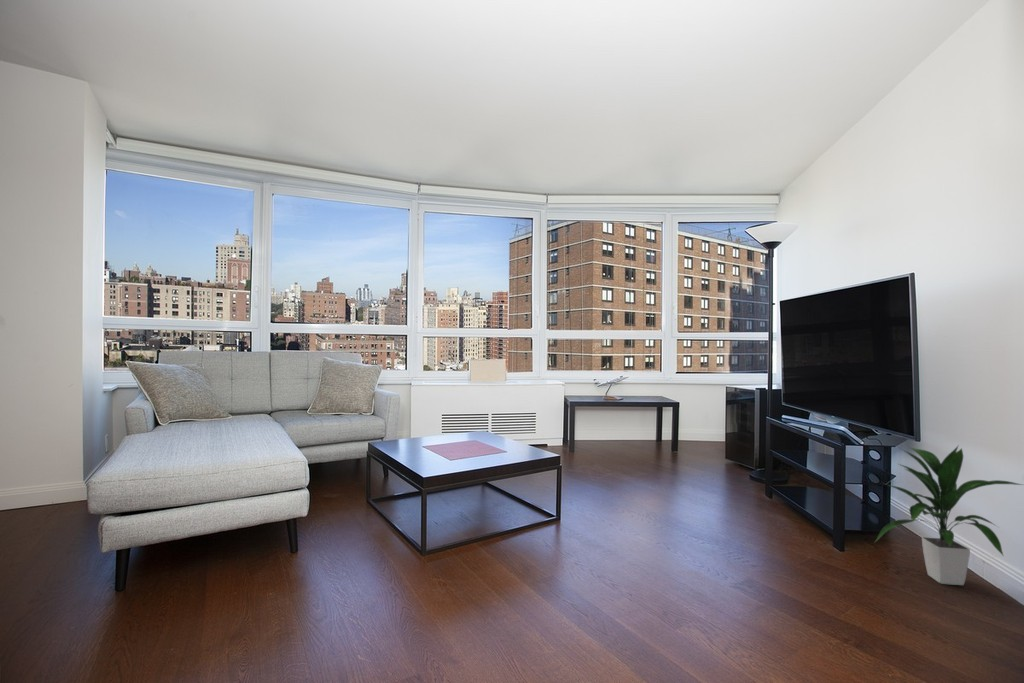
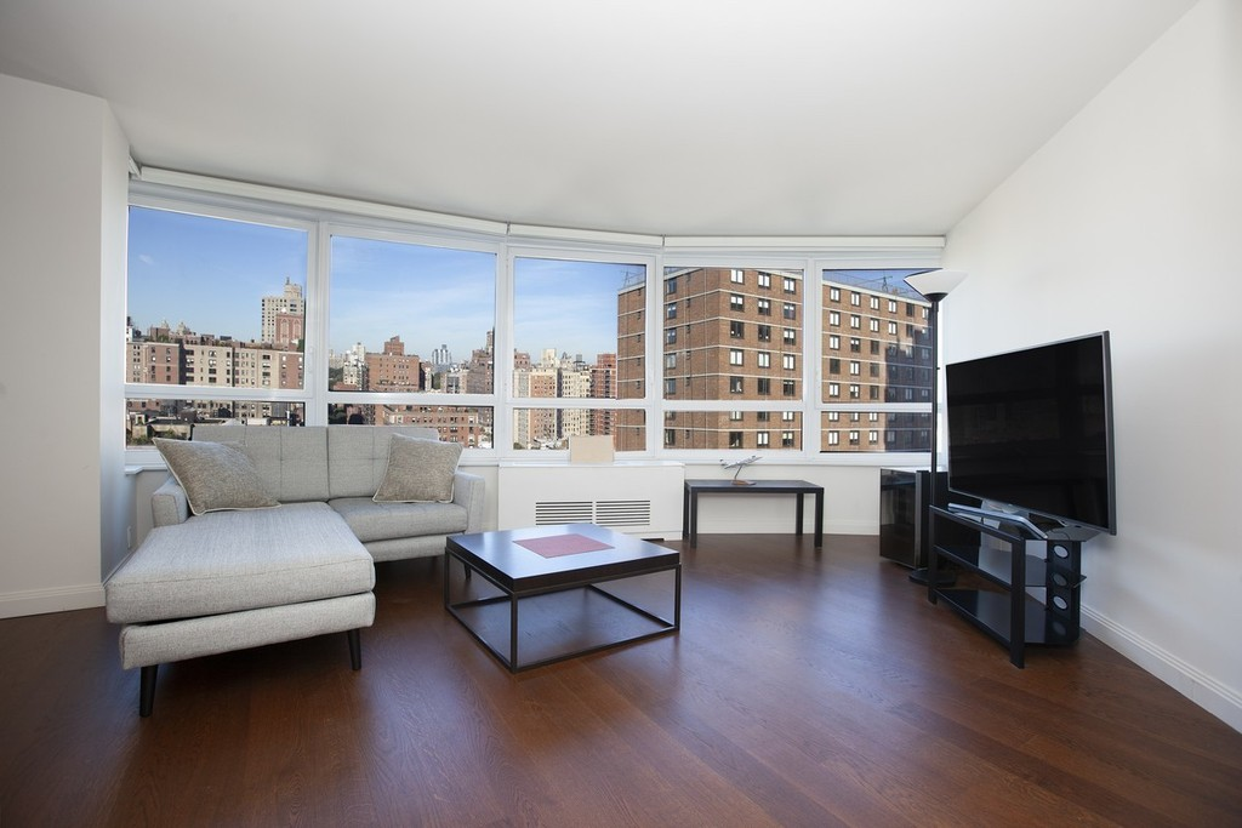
- indoor plant (938, 509)
